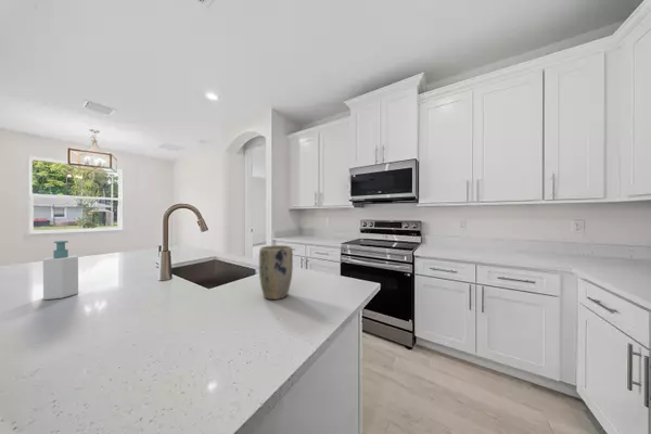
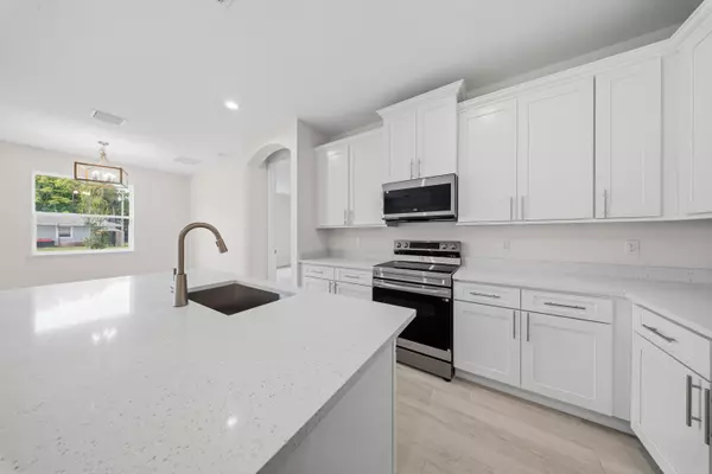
- plant pot (276, 271)
- soap bottle (61, 268)
